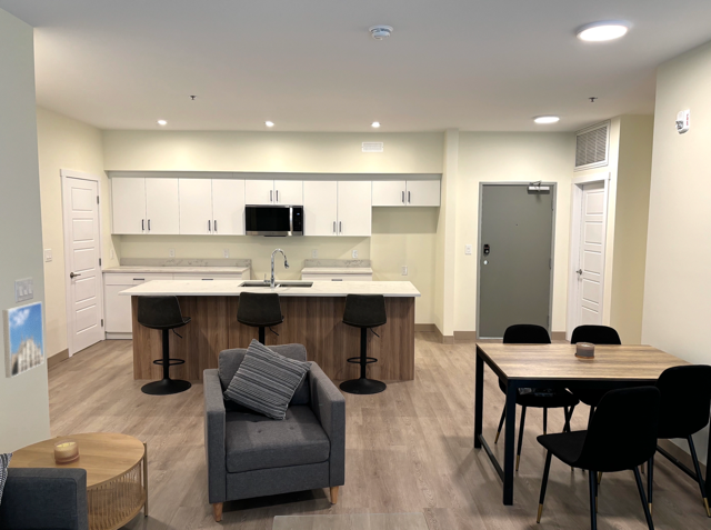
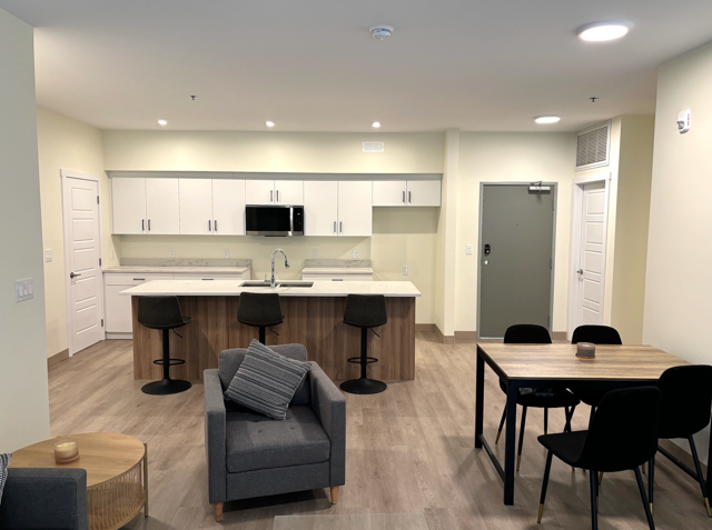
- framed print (24, 338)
